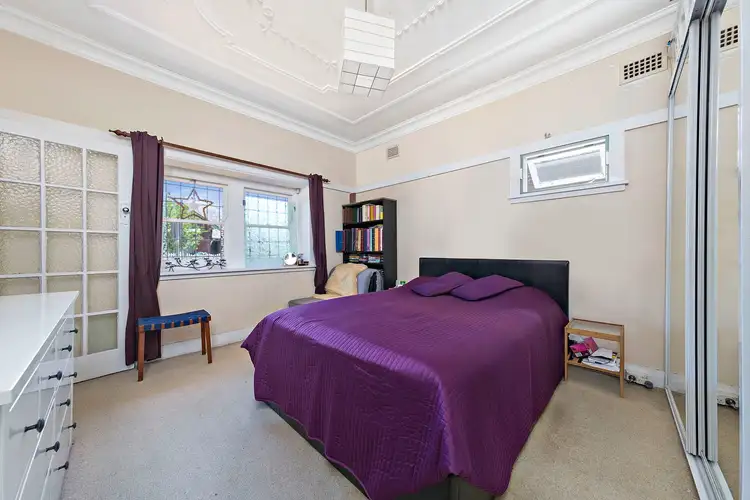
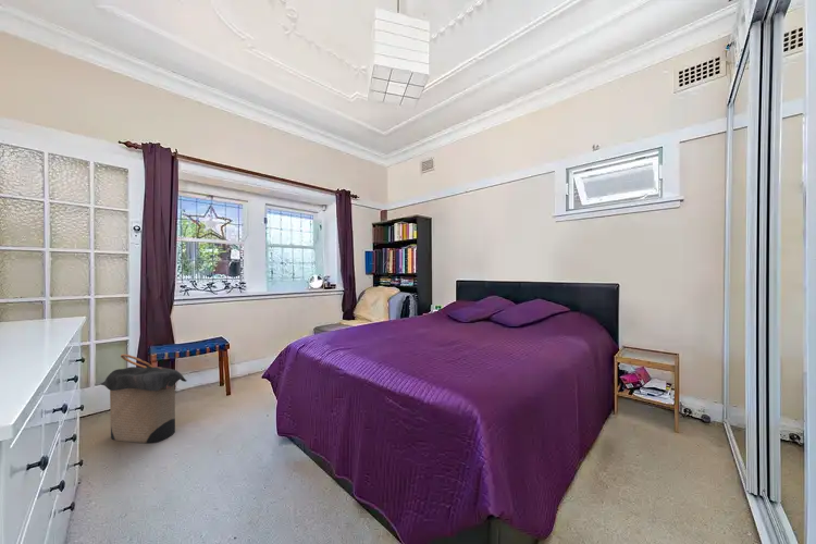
+ laundry hamper (146, 393)
